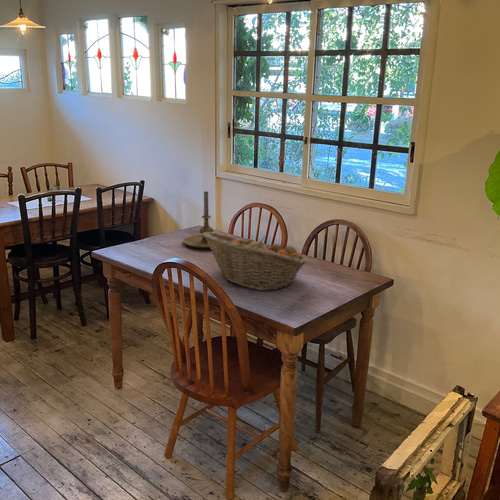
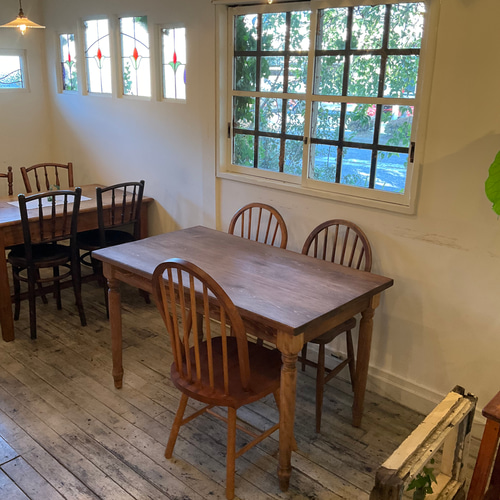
- candle holder (206, 217)
- fruit basket (253, 255)
